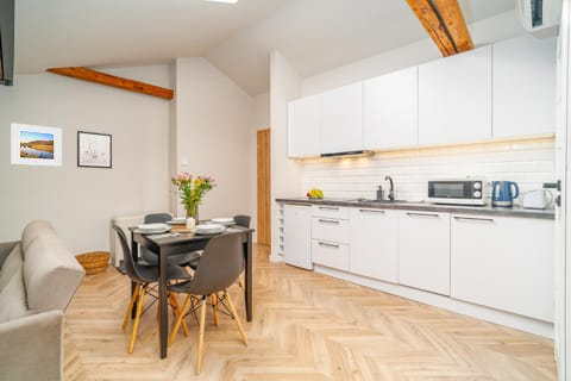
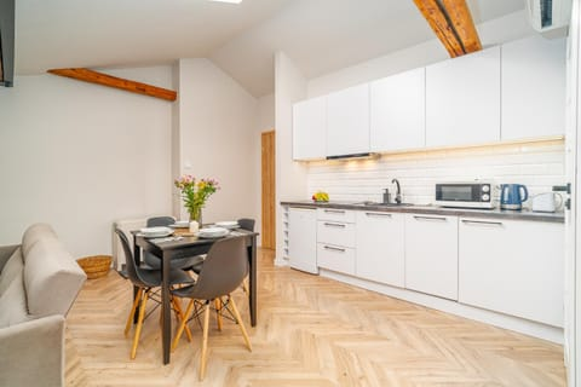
- wall art (94, 150)
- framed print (37, 145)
